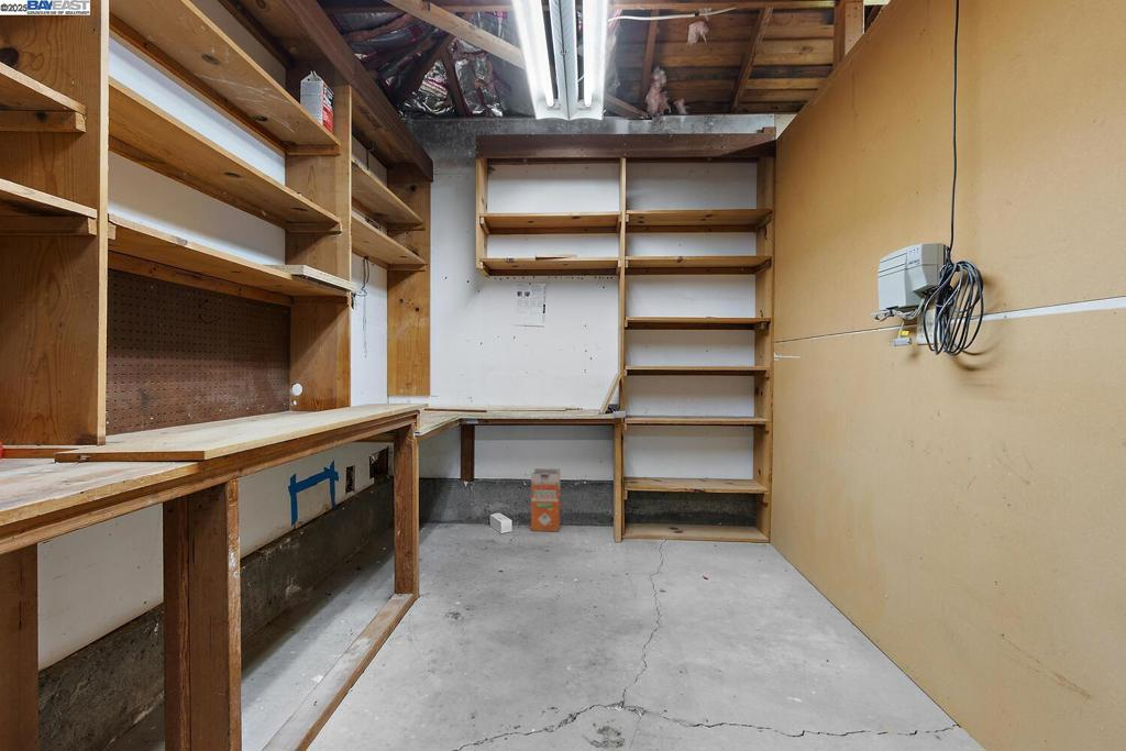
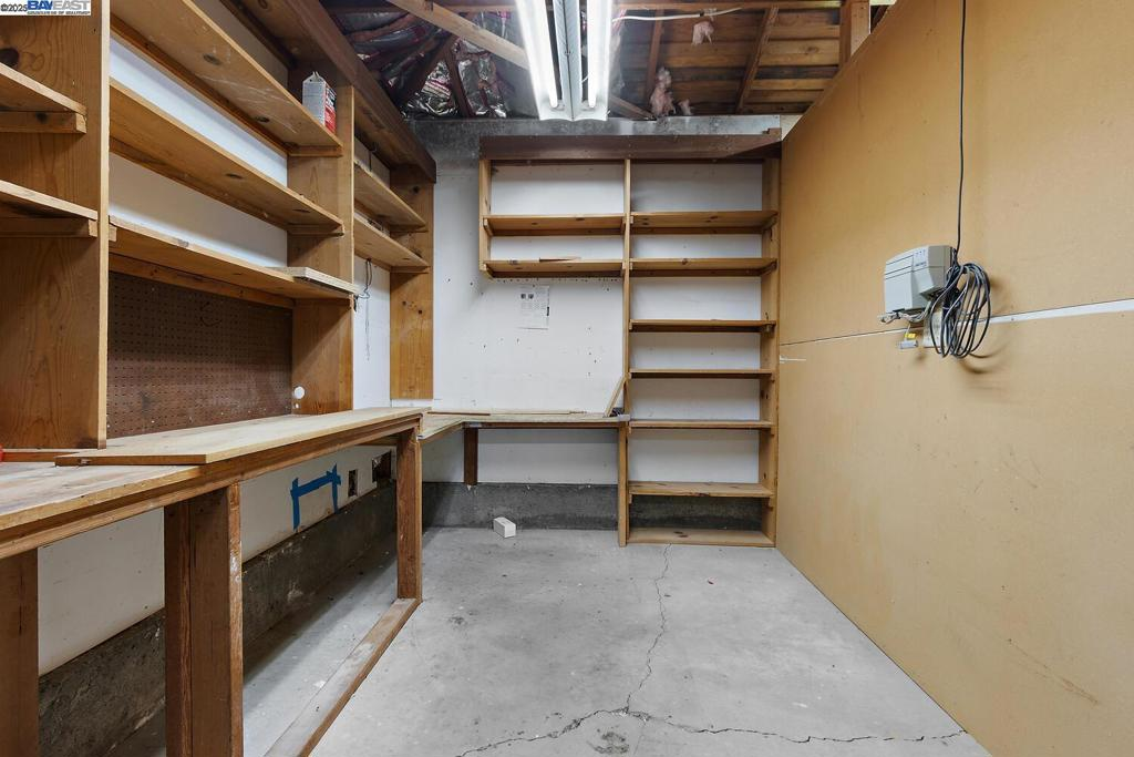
- waste bin (545, 498)
